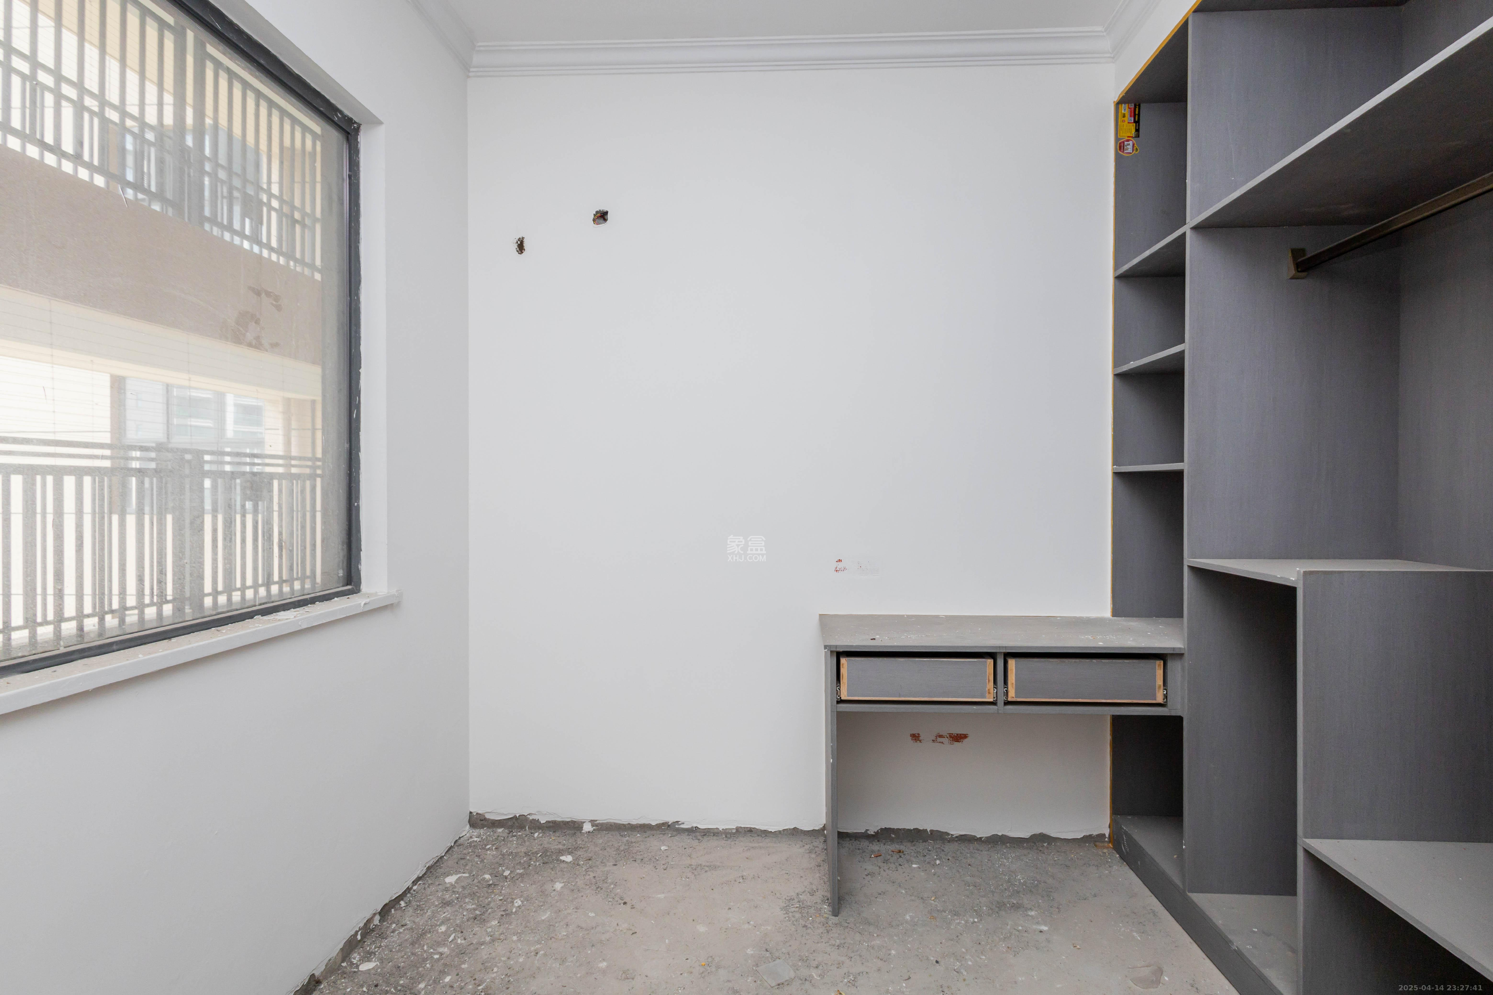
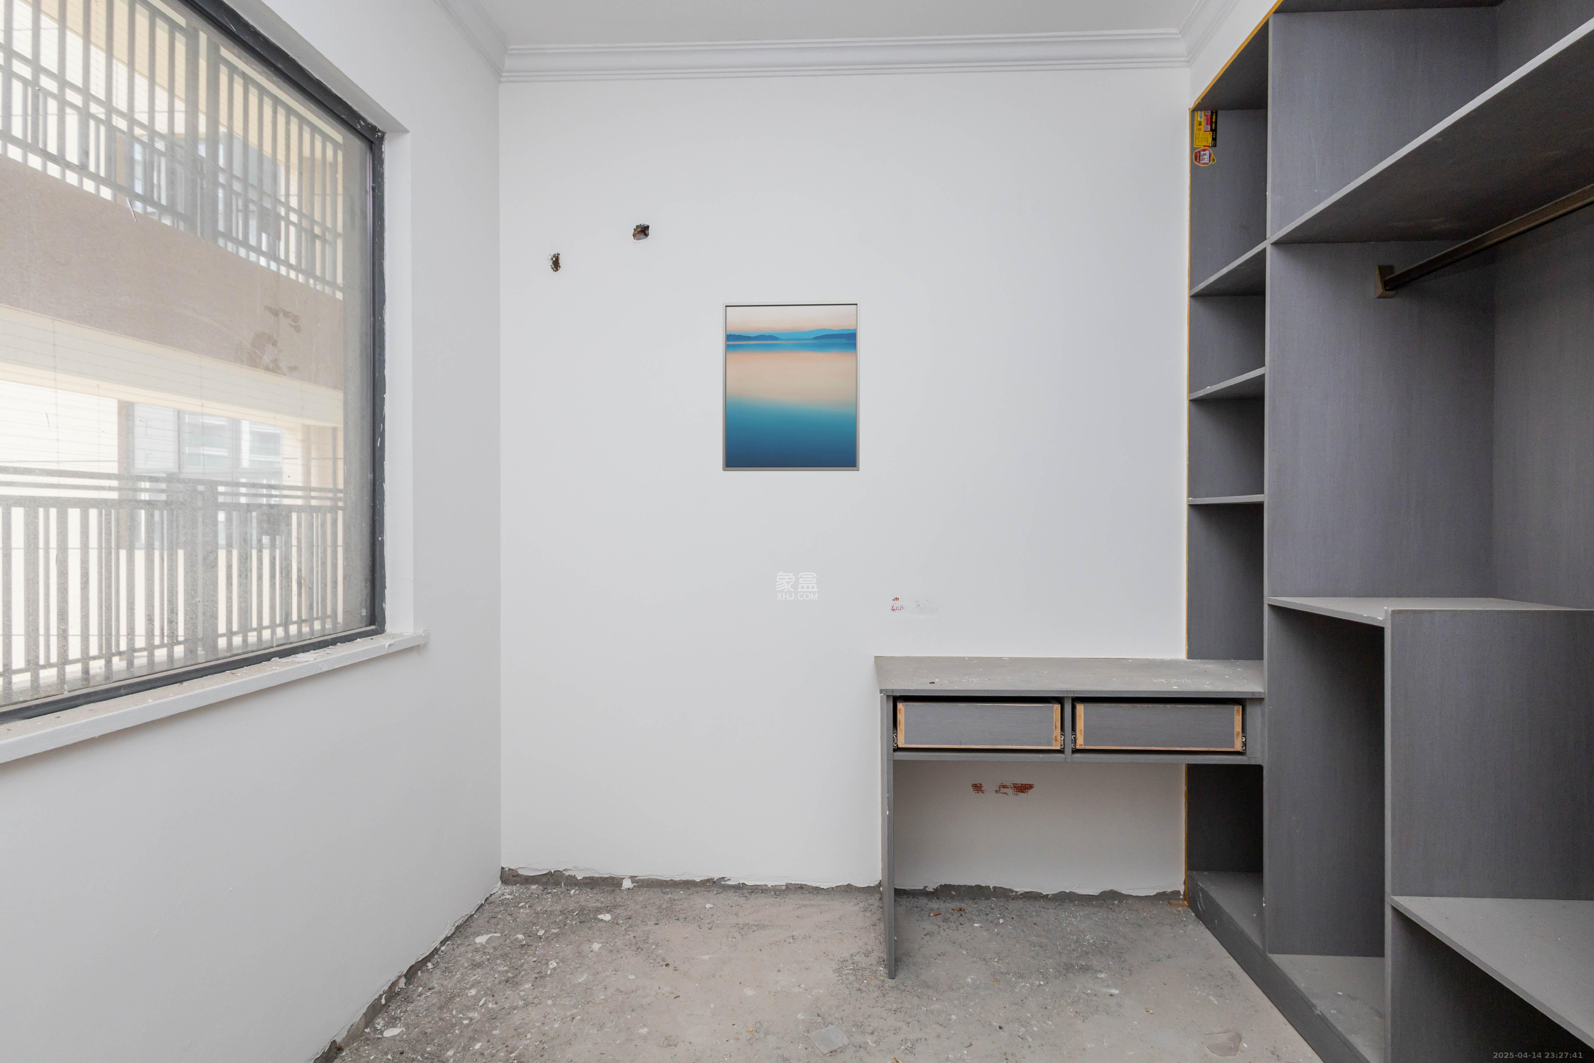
+ wall art (791, 387)
